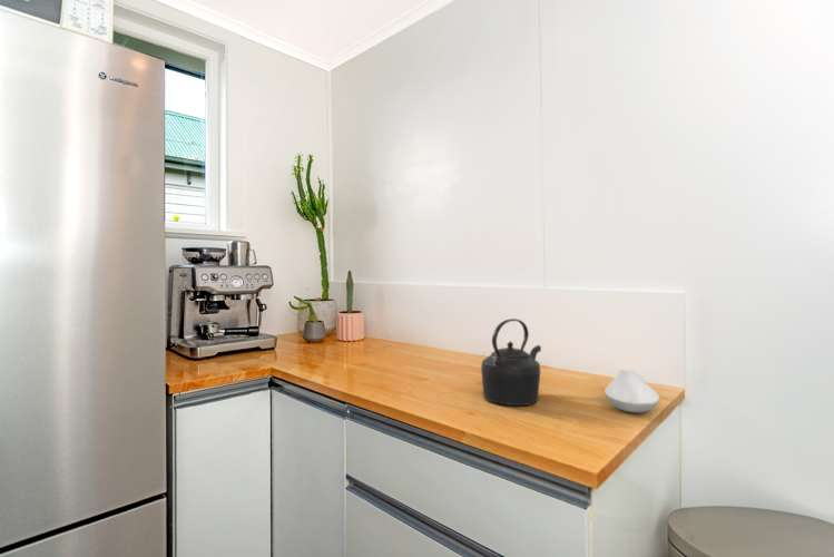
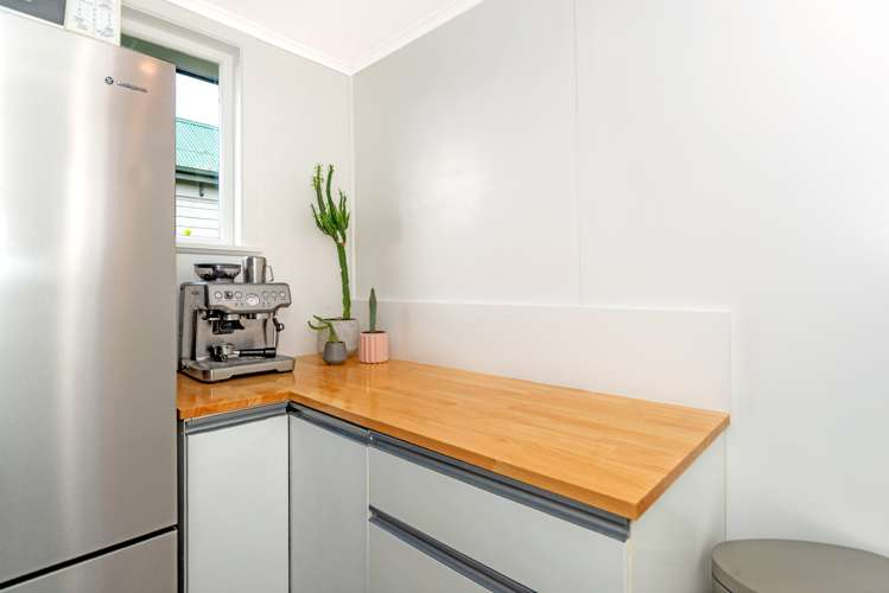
- kettle (518, 356)
- spoon rest (628, 388)
